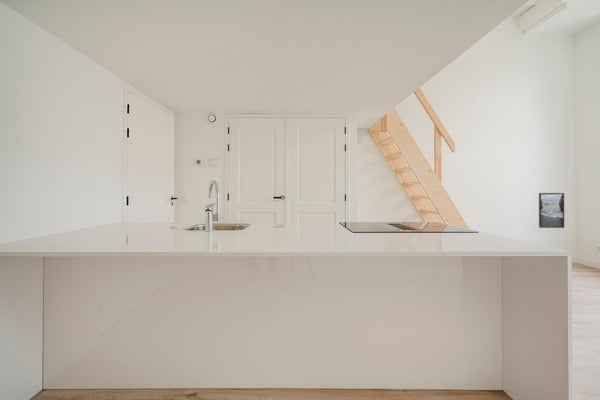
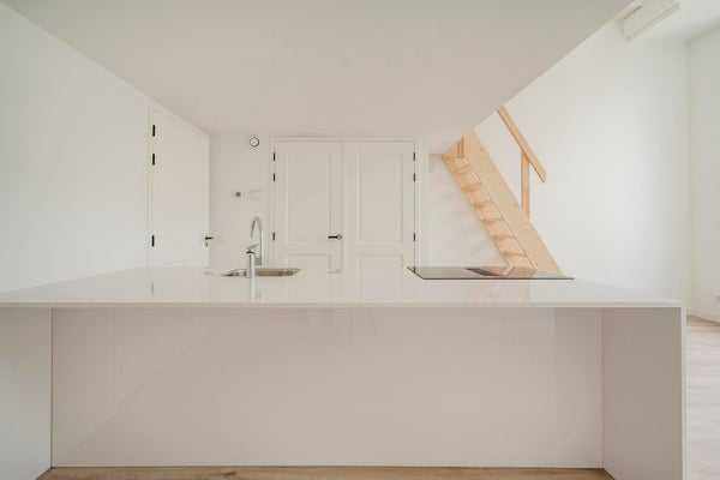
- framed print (551, 210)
